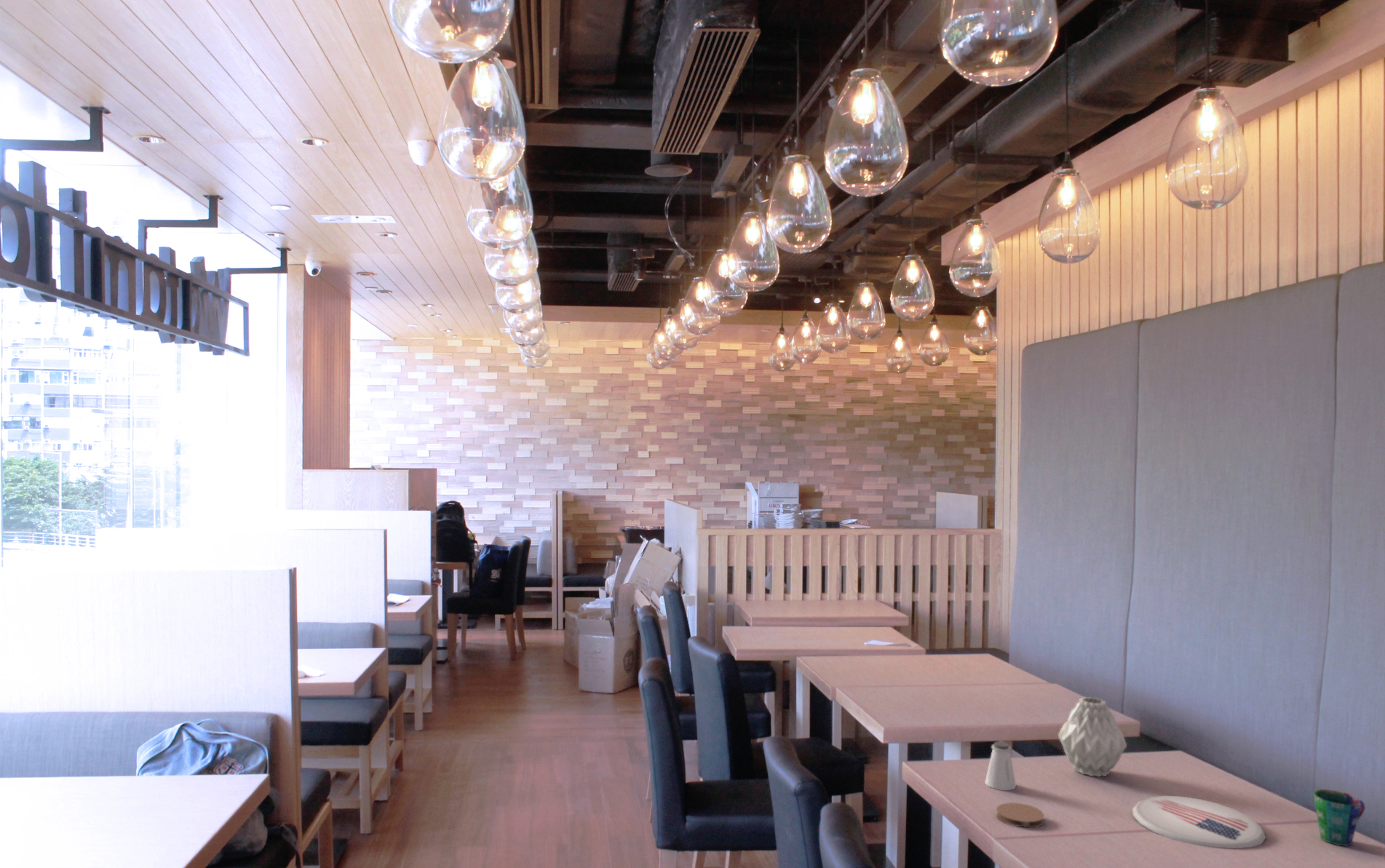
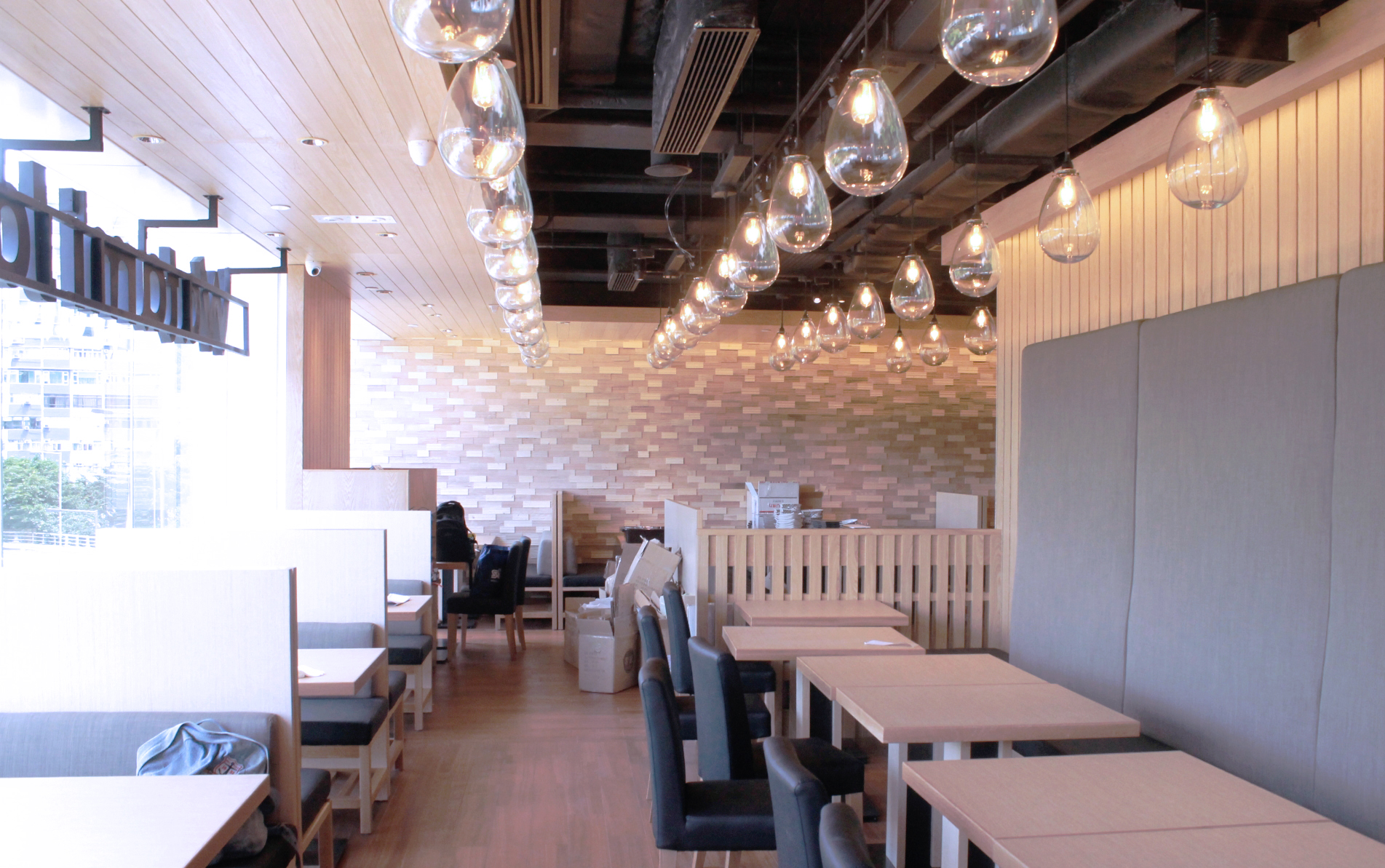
- saltshaker (1001, 764)
- coaster (1020, 815)
- cup (1341, 818)
- plate (1197, 820)
- vase (1092, 736)
